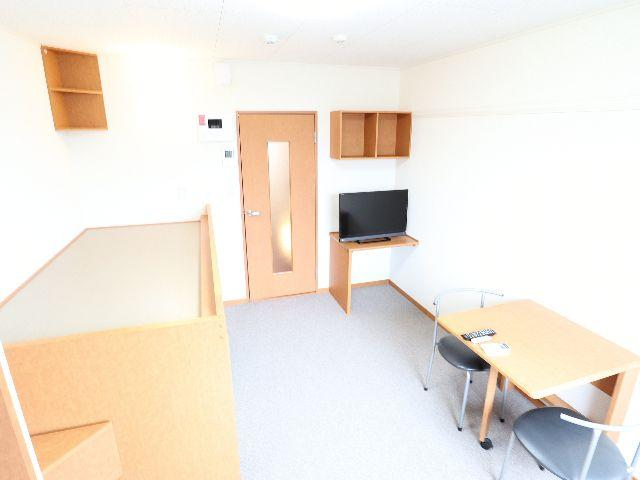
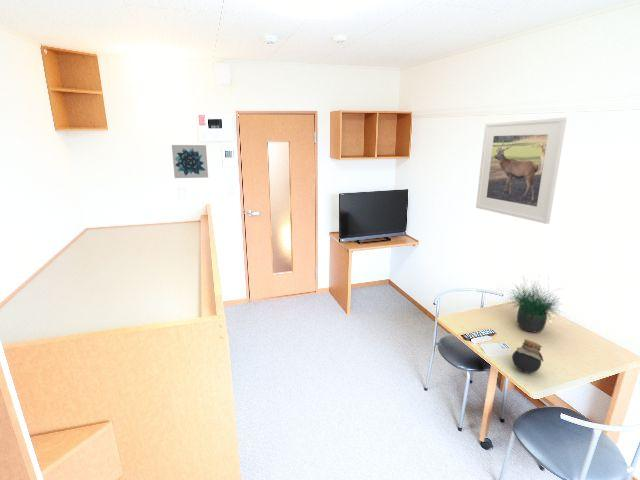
+ jar (528, 356)
+ wall art (190, 161)
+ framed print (514, 169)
+ potted plant (533, 302)
